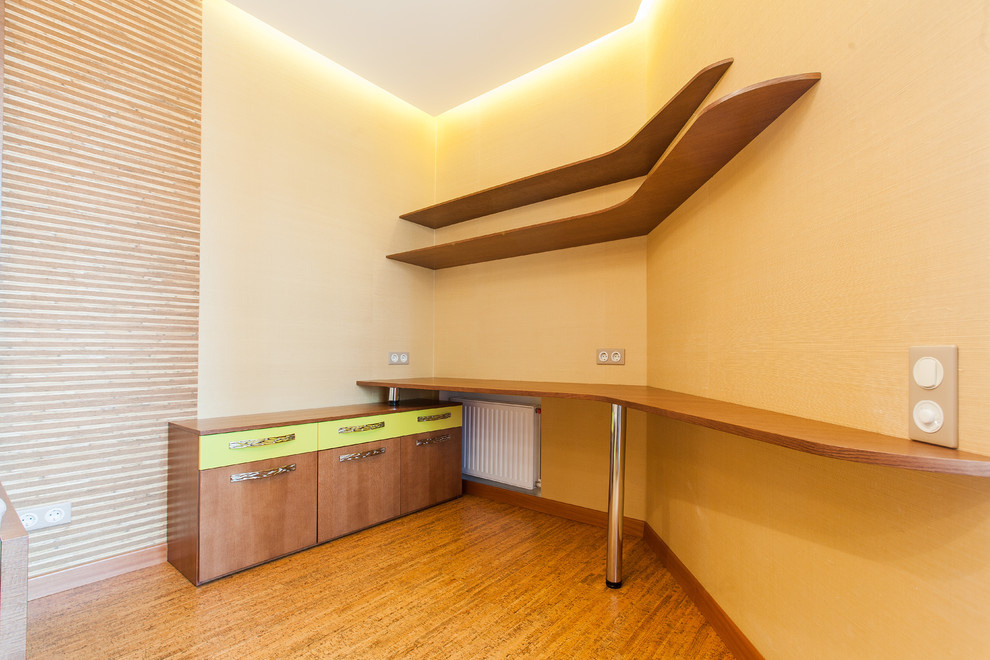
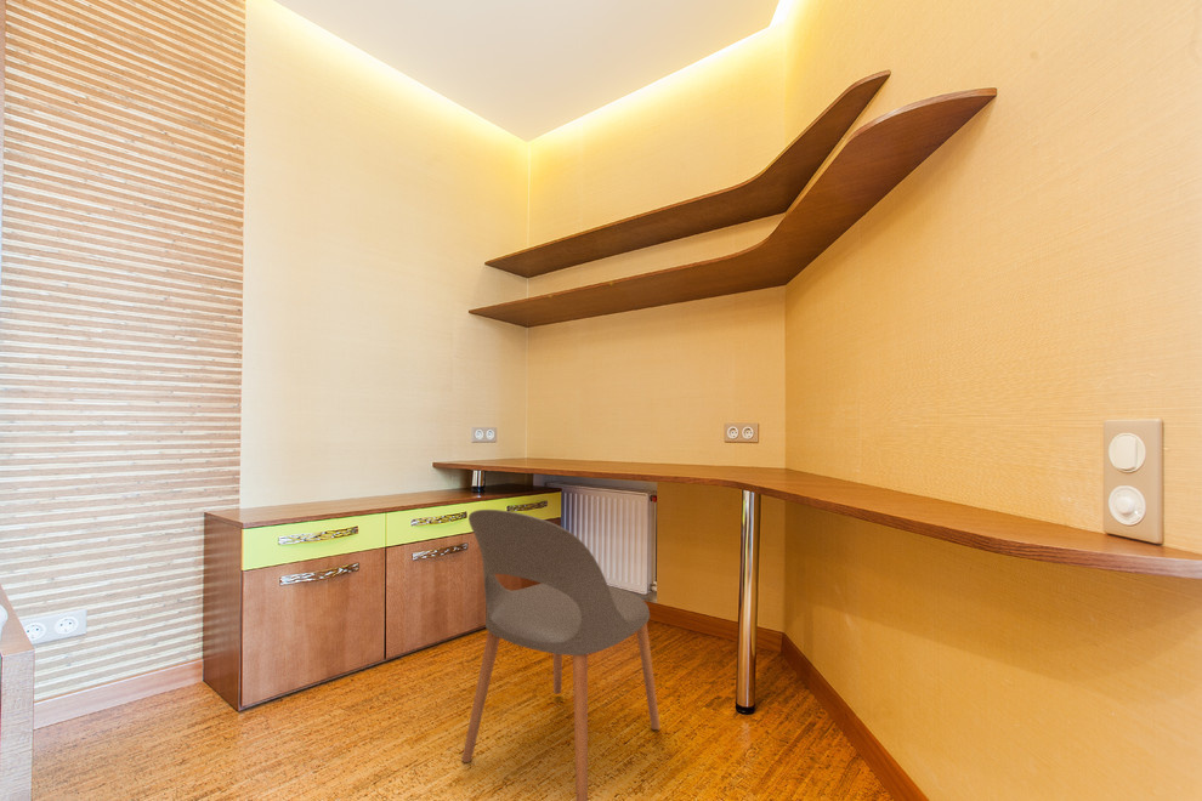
+ chair (563, 621)
